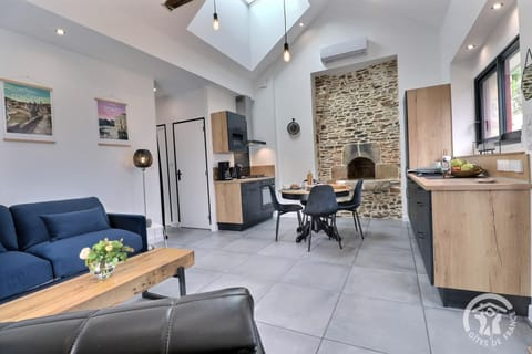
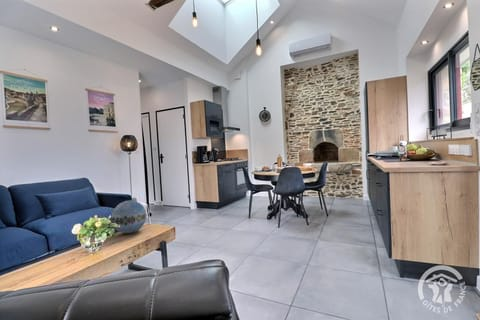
+ decorative orb (129, 216)
